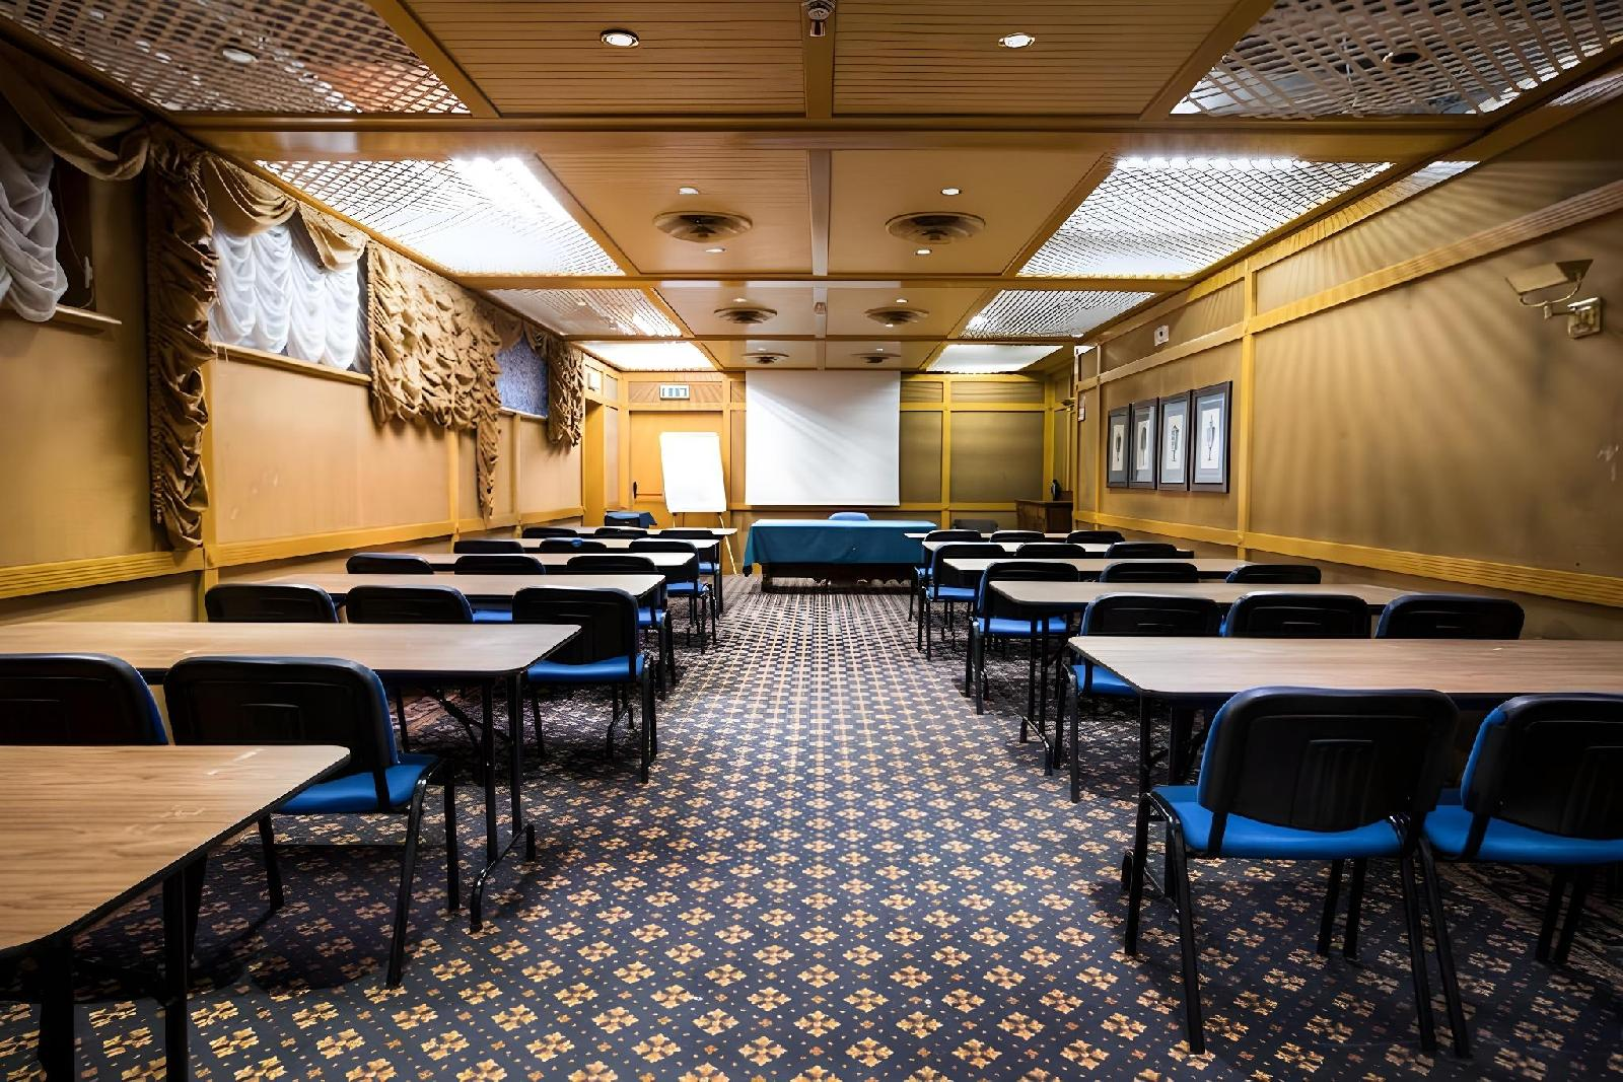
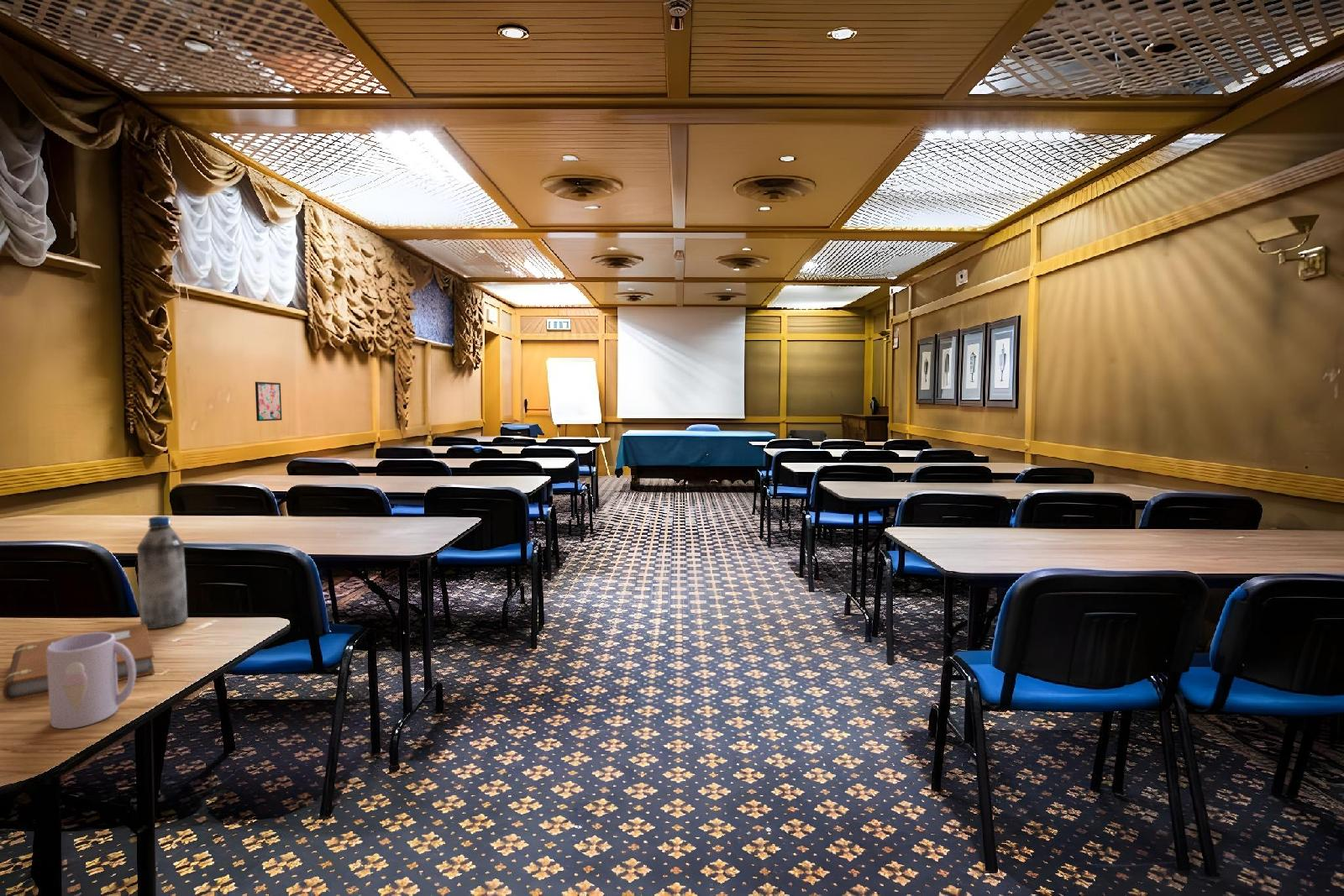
+ notebook (76, 635)
+ wall art (269, 401)
+ mug (93, 677)
+ water bottle (162, 570)
